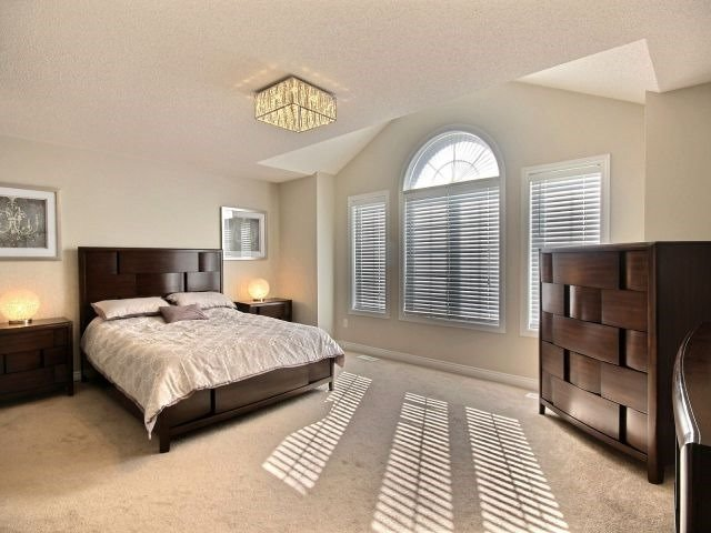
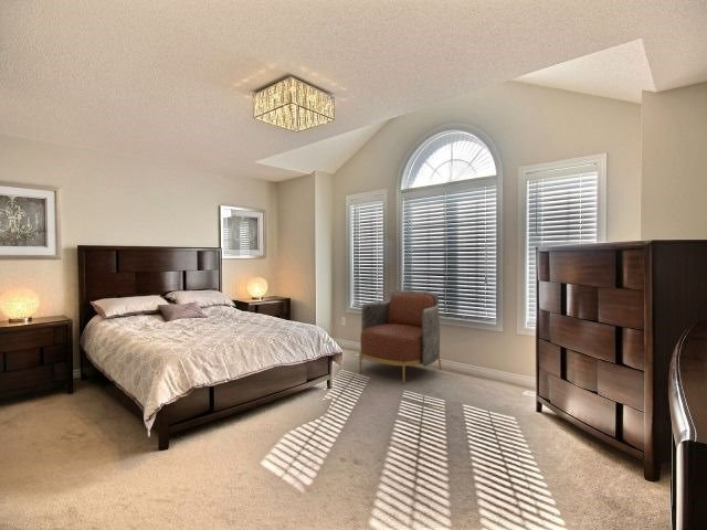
+ armchair (400, 331)
